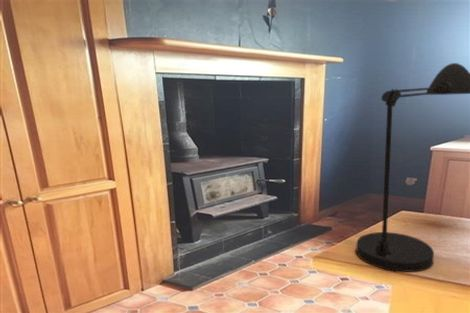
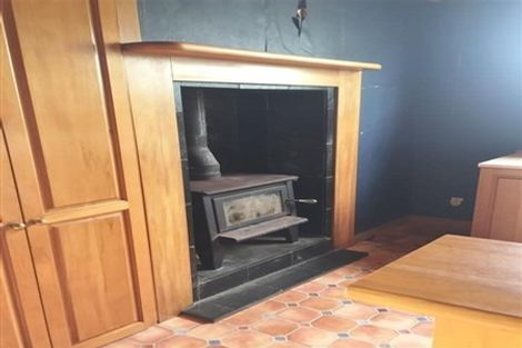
- desk lamp (390, 149)
